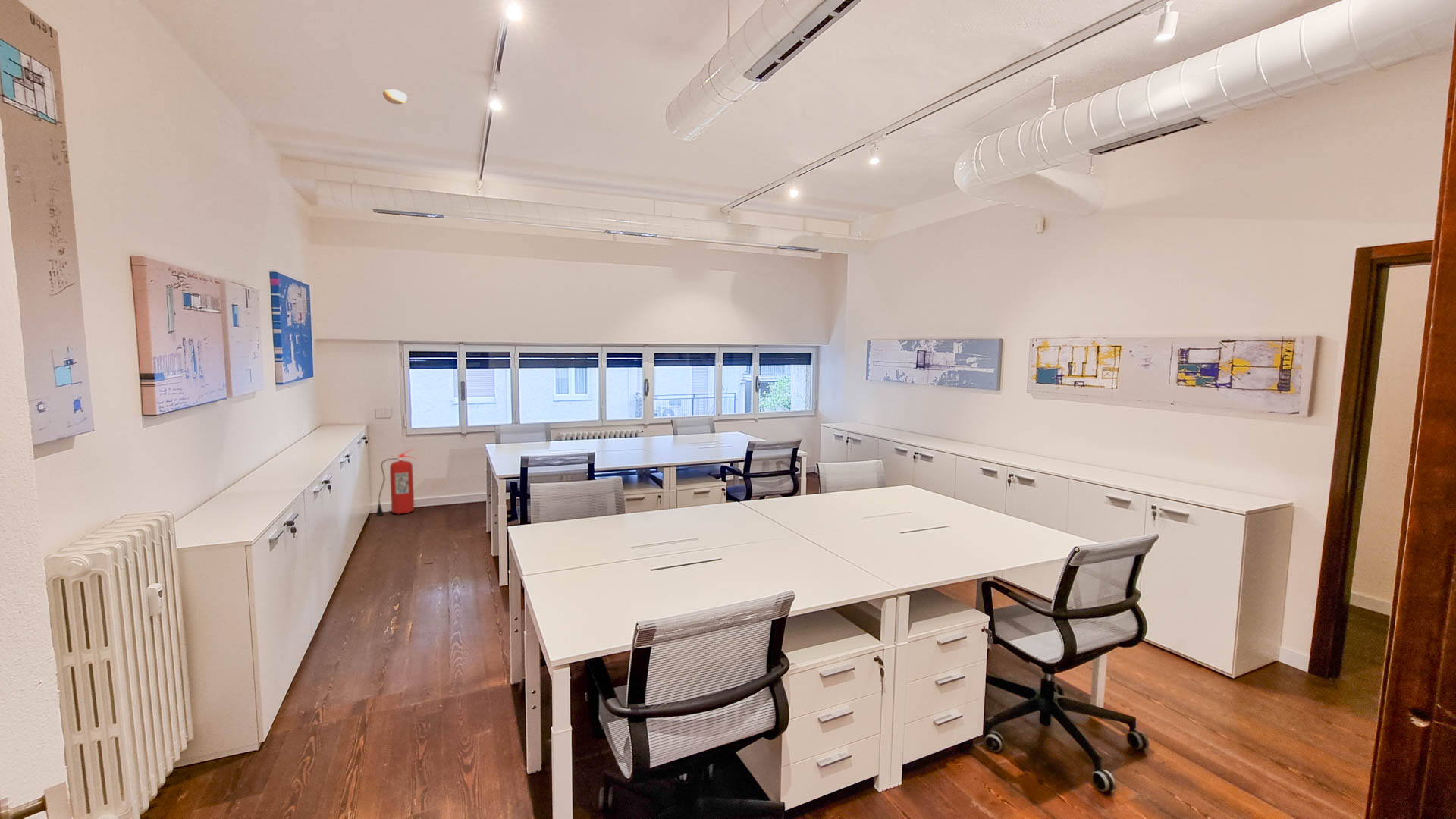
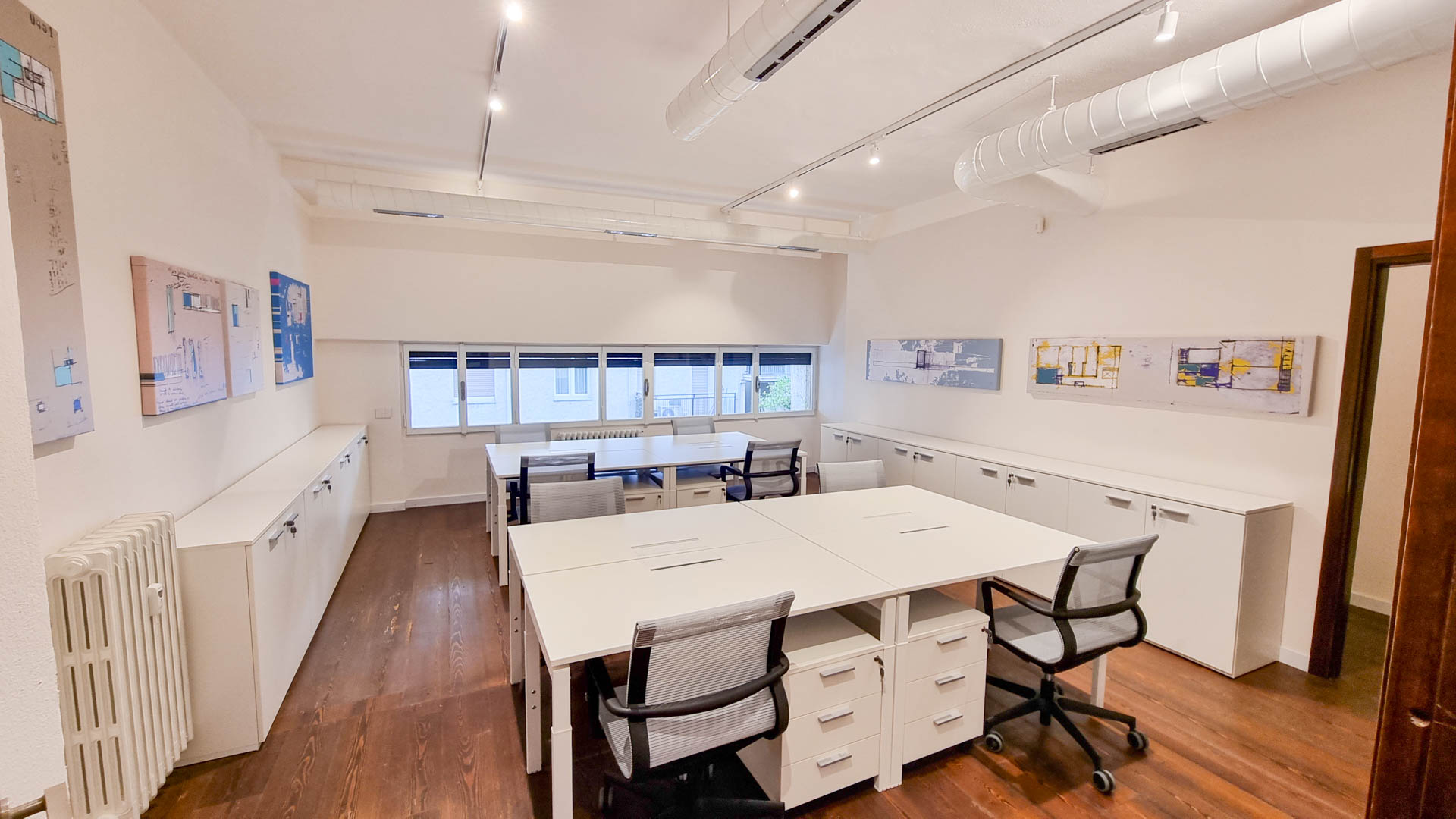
- fire extinguisher (396, 482)
- smoke detector (395, 96)
